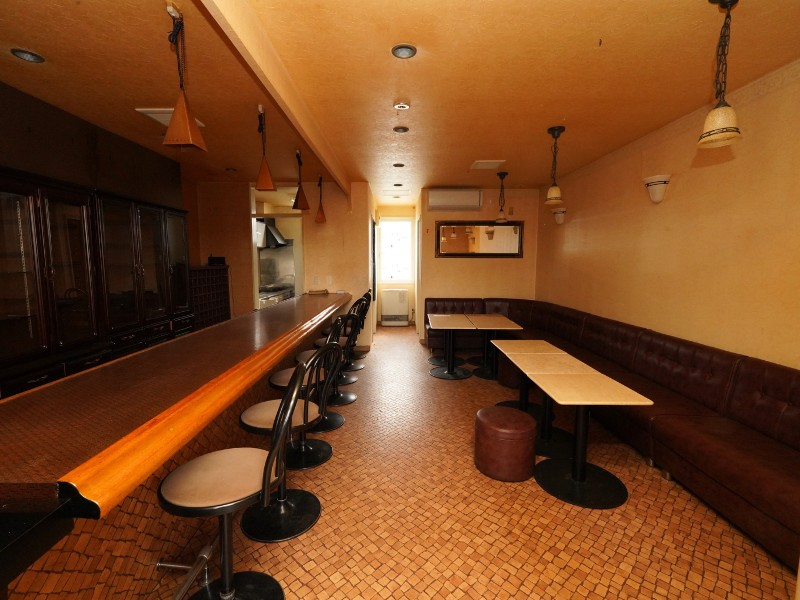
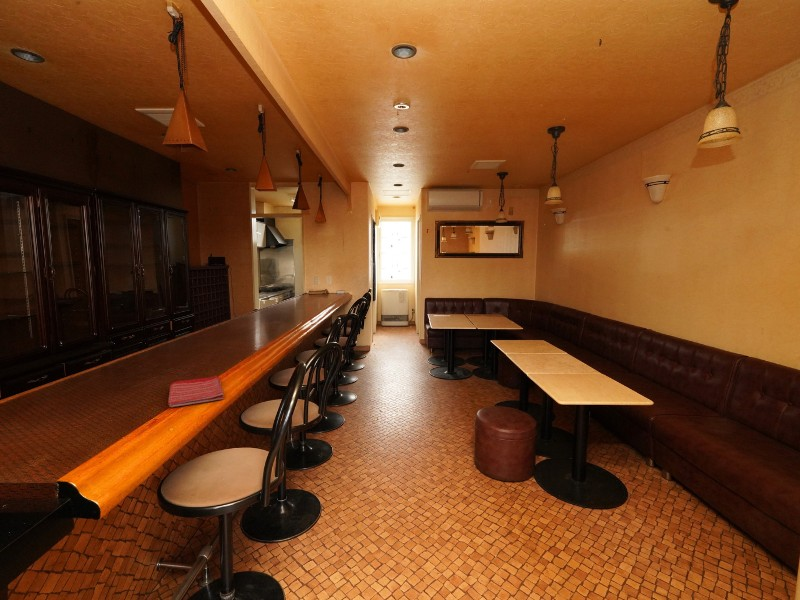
+ dish towel (196, 390)
